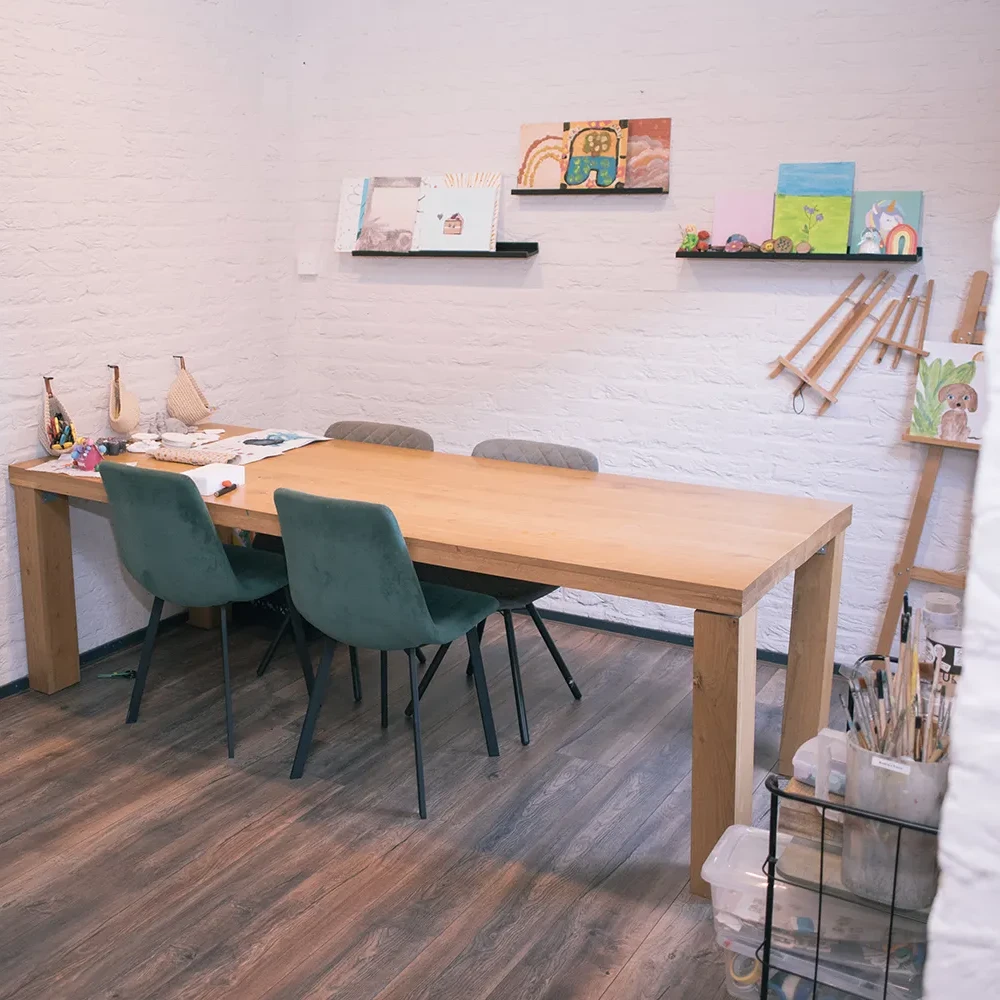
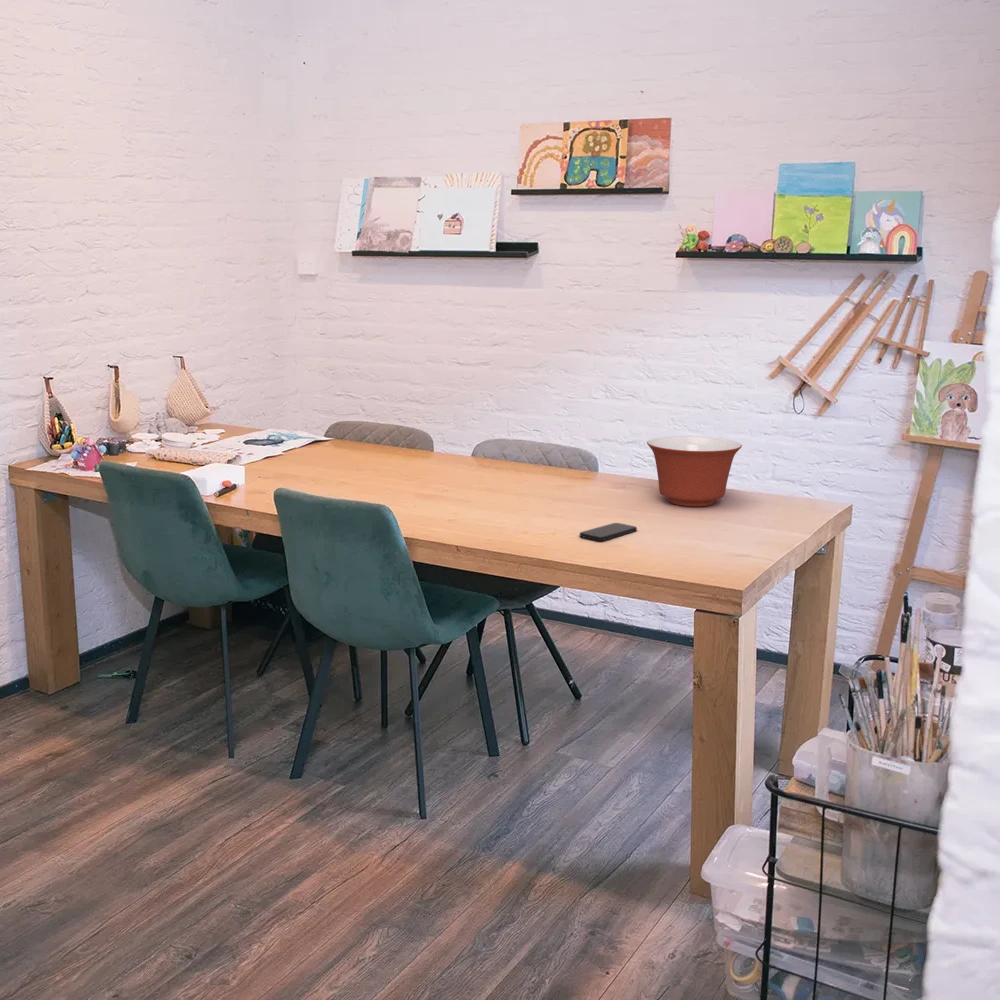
+ mixing bowl (692, 472)
+ smartphone (608, 531)
